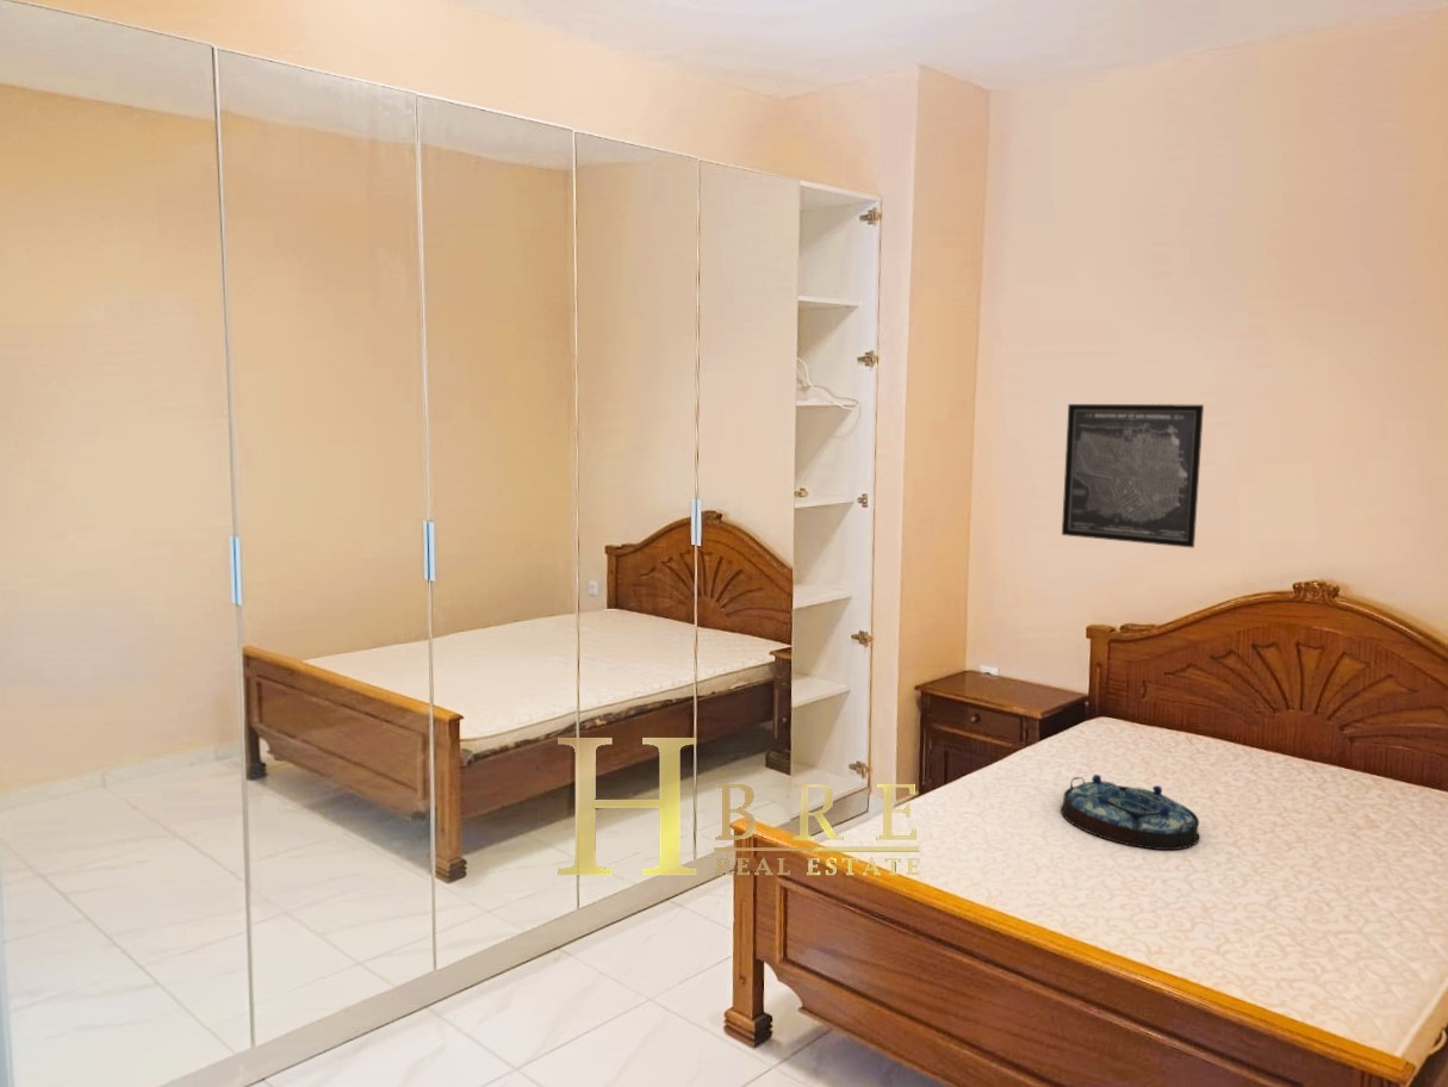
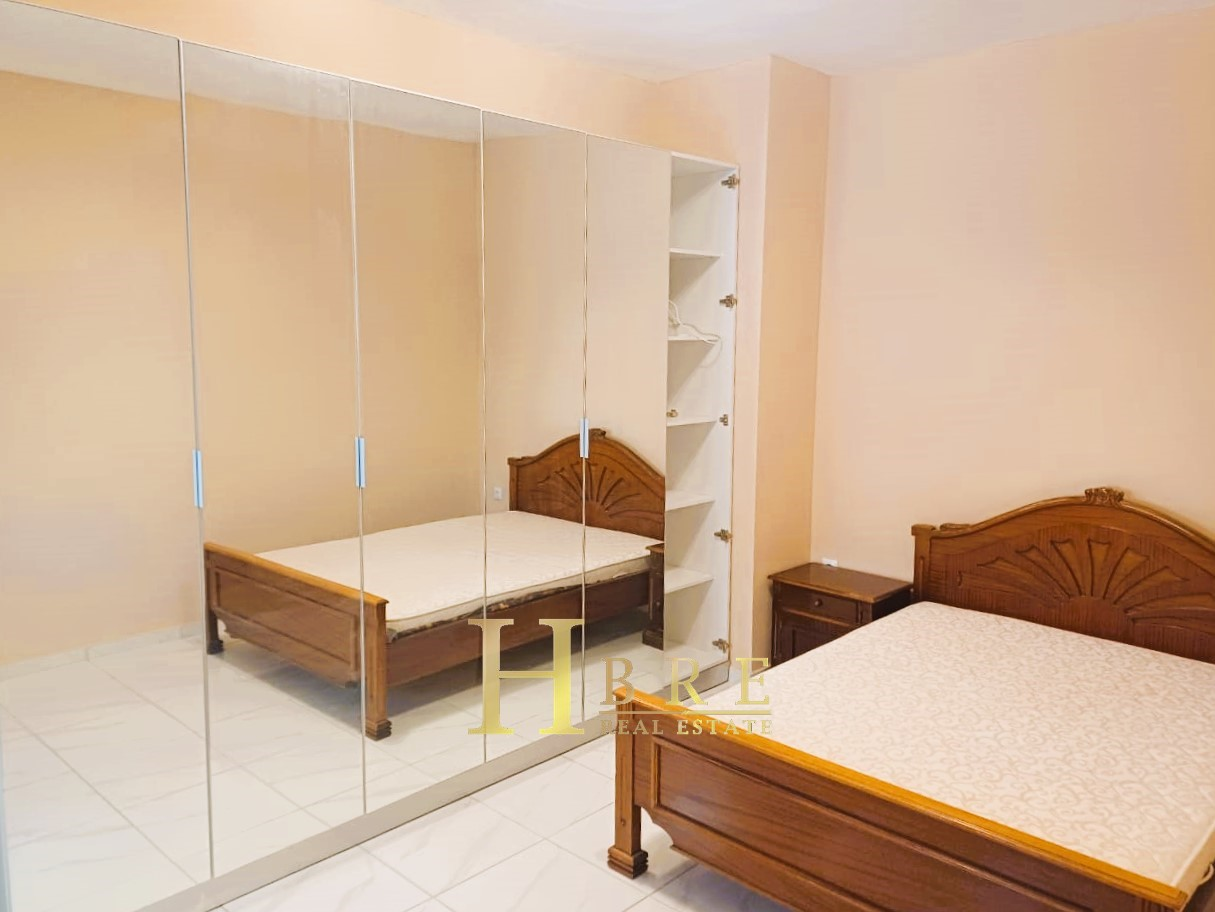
- serving tray (1129, 806)
- wall art (1129, 473)
